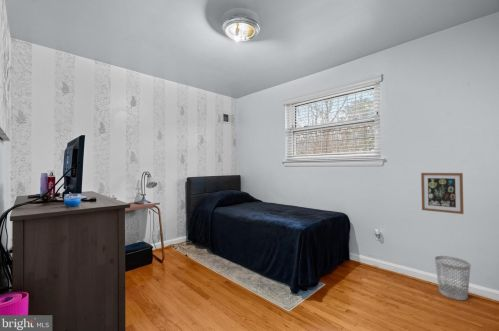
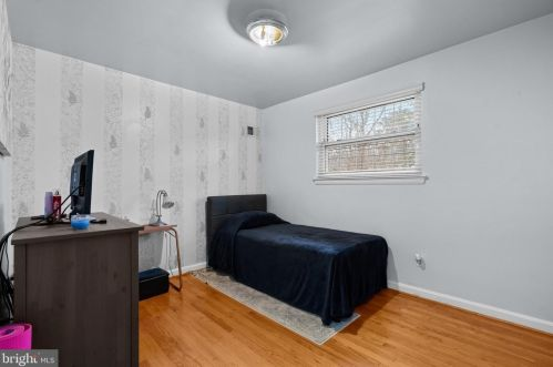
- wastebasket (452, 277)
- wall art (441, 192)
